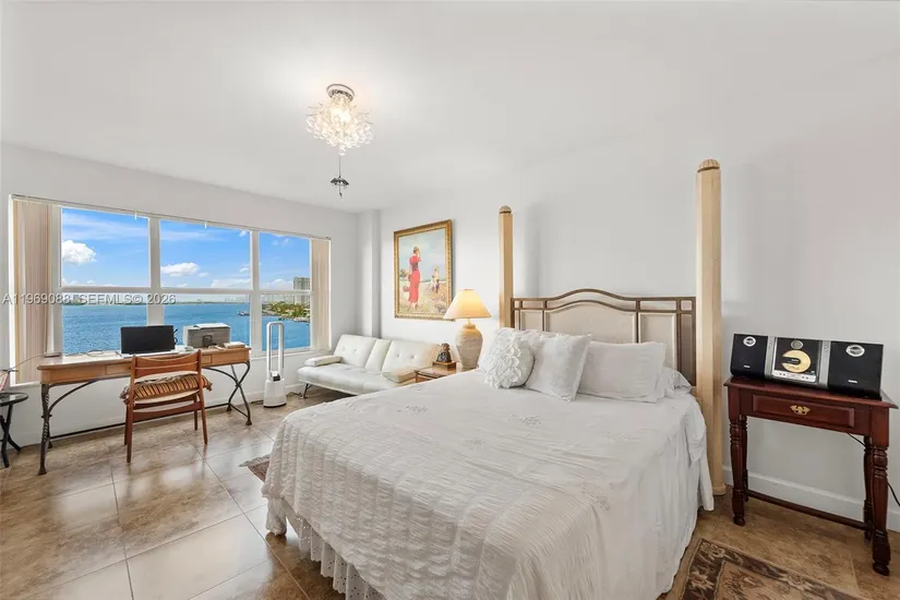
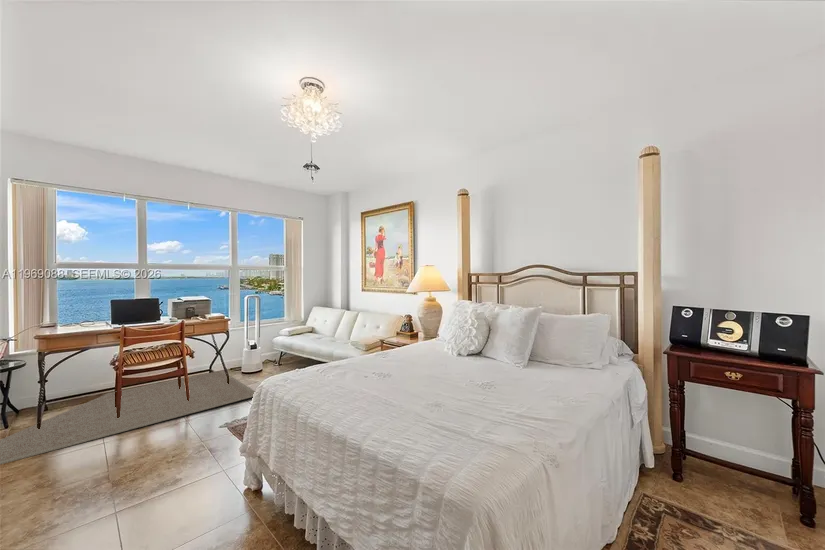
+ rug (134, 405)
